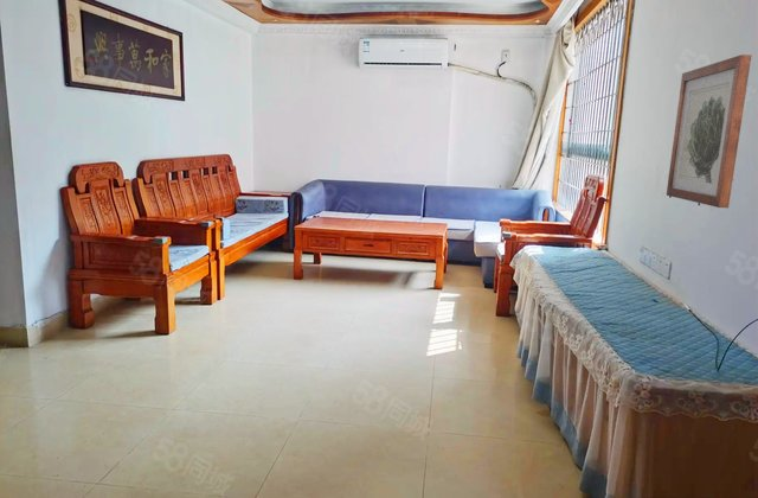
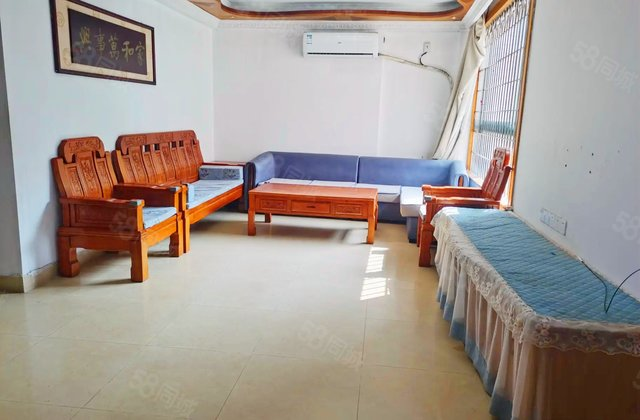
- wall art (702, 134)
